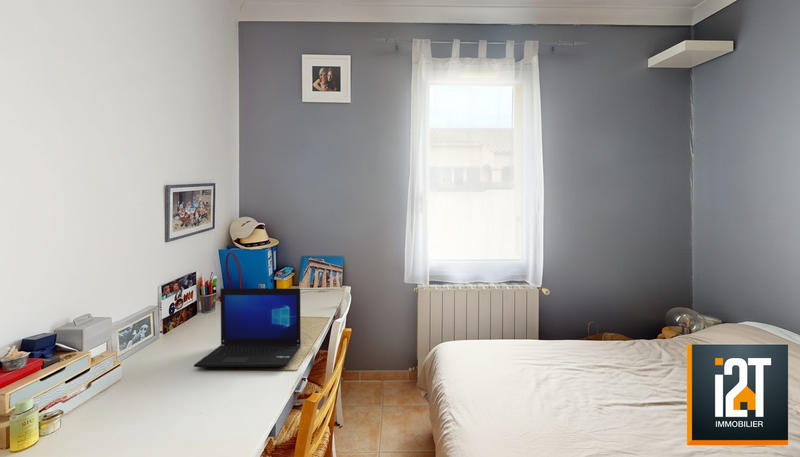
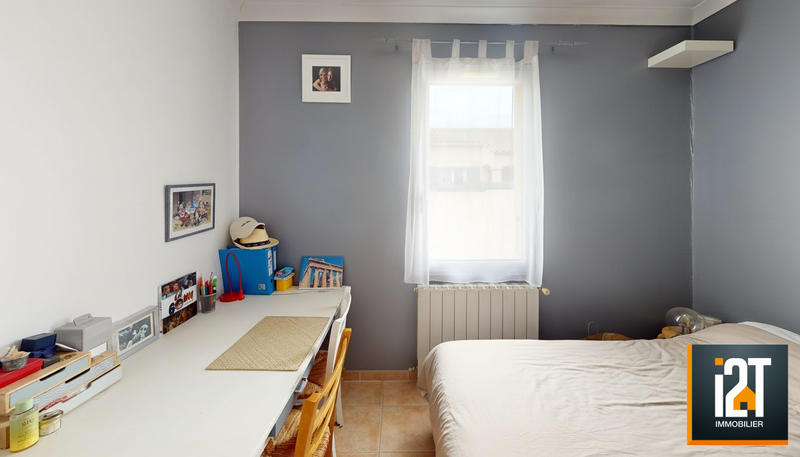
- laptop (251, 325)
